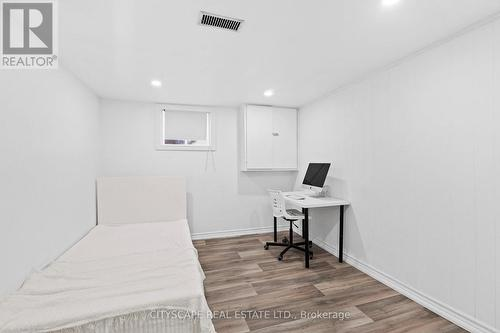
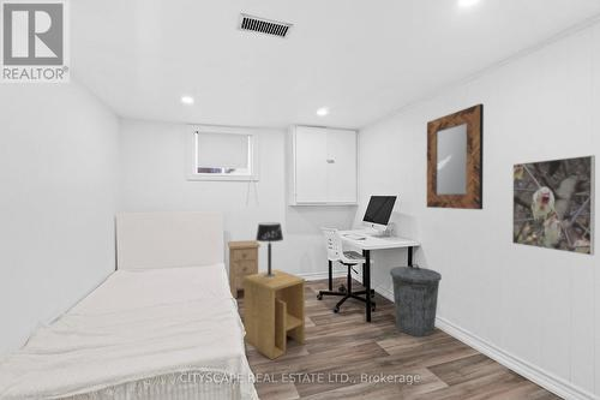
+ table lamp (269, 249)
+ home mirror (451, 161)
+ trash can (414, 295)
+ side table (274, 309)
+ nightstand (244, 268)
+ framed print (548, 204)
